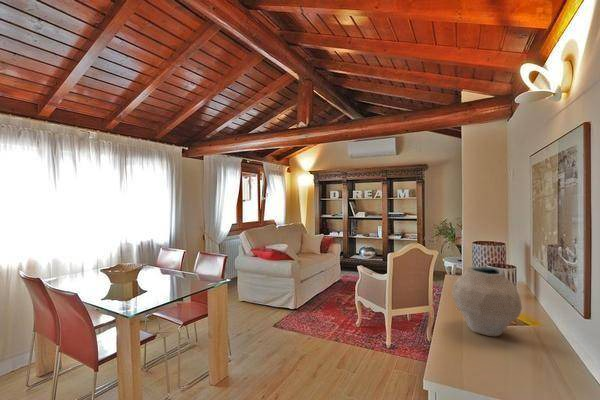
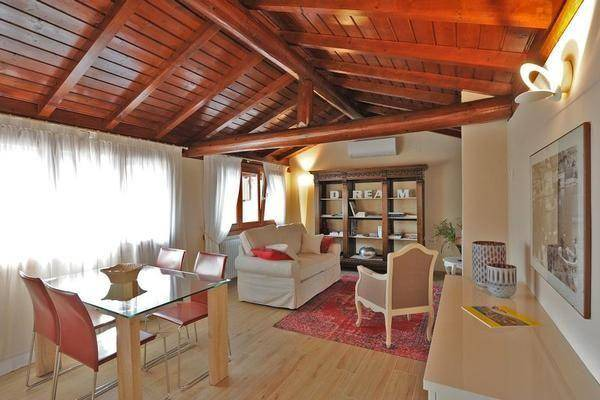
- vase (485, 300)
